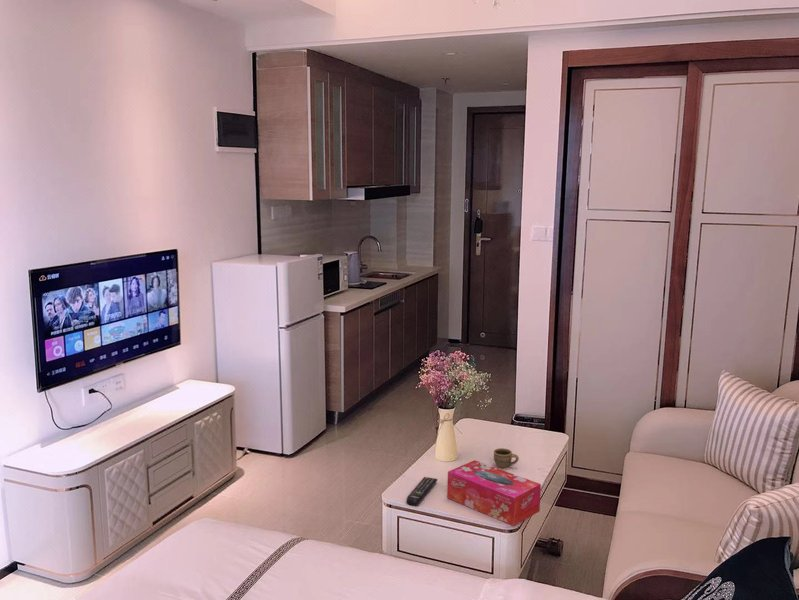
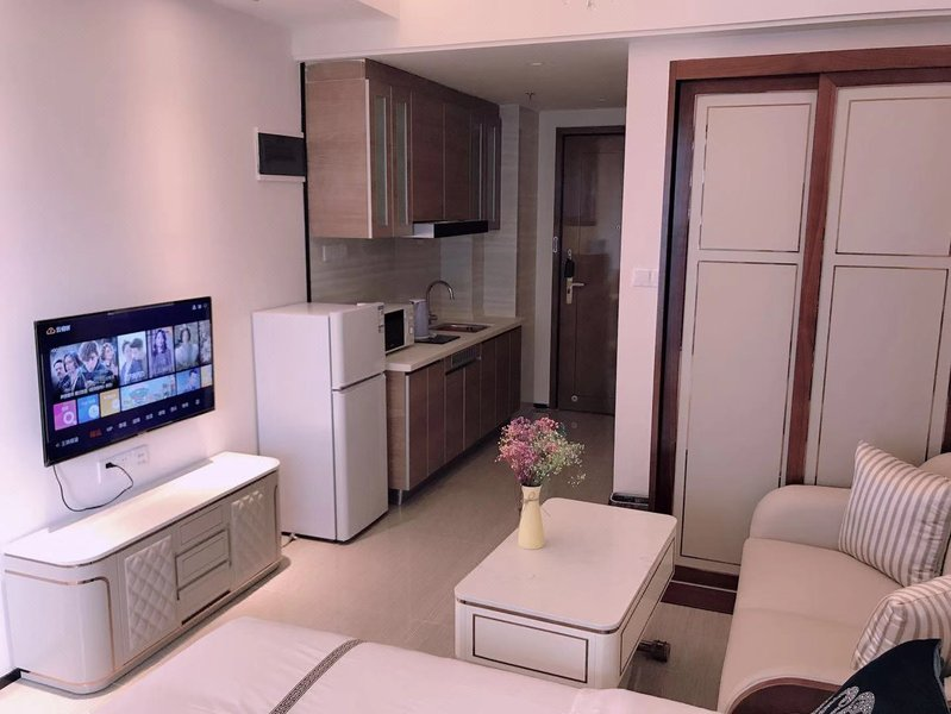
- cup (505, 459)
- remote control (422, 490)
- tissue box (492, 491)
